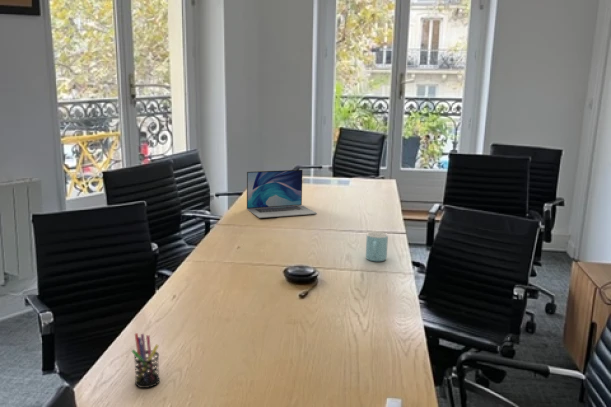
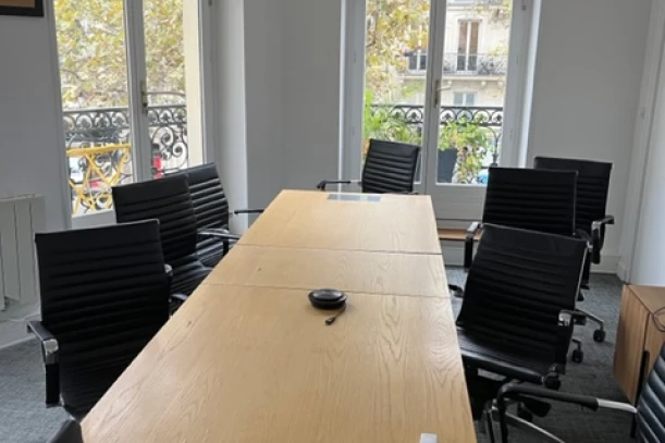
- mug (376, 247)
- laptop (281, 192)
- pen holder (143, 360)
